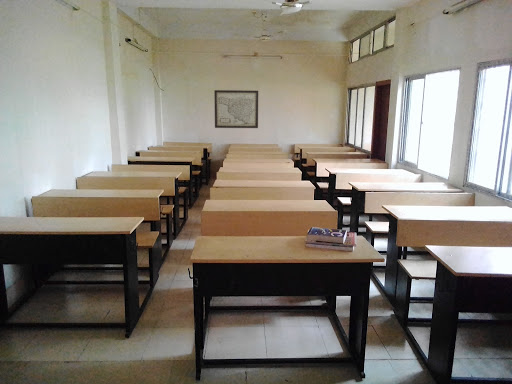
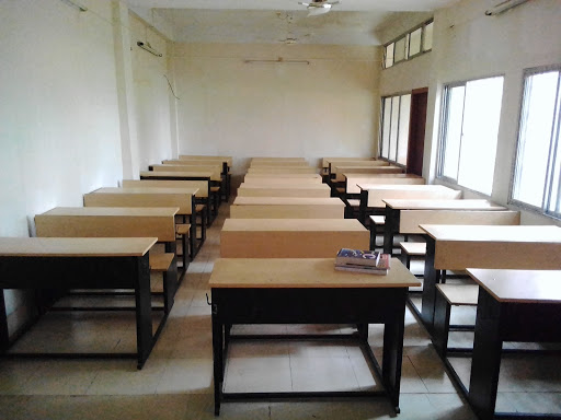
- wall art (236, 109)
